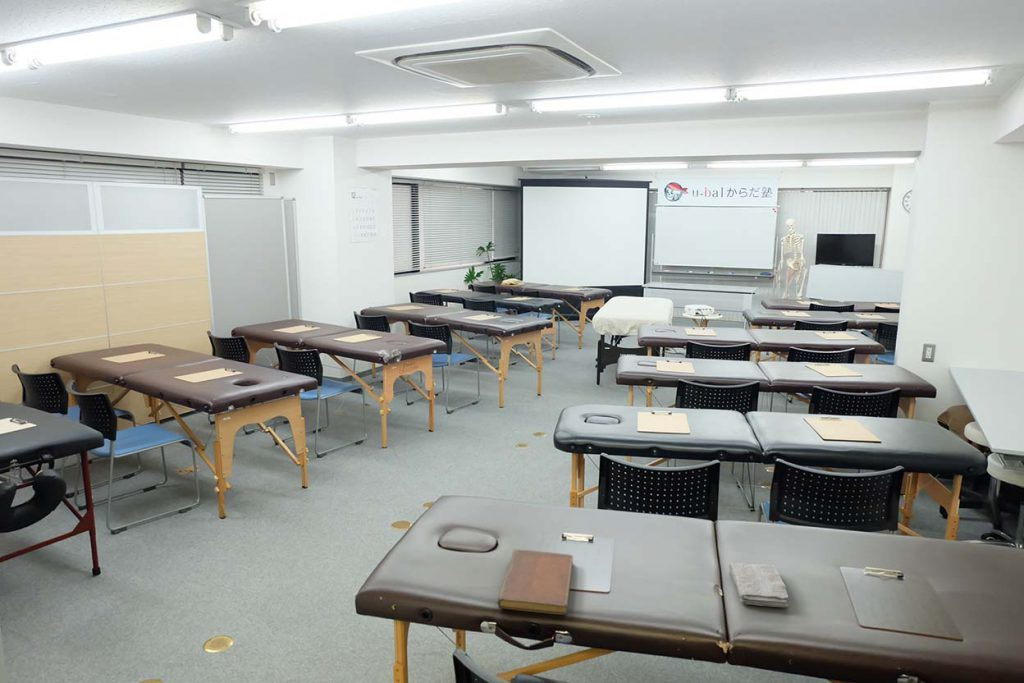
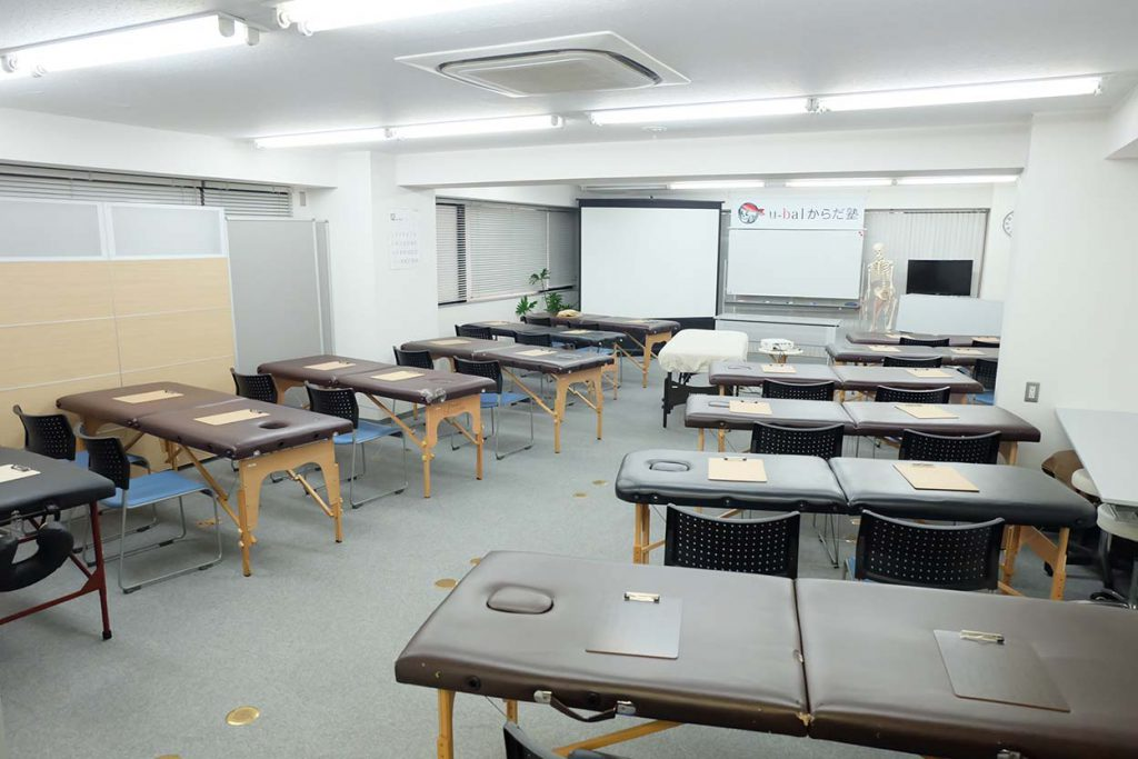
- notebook (537, 579)
- washcloth (757, 582)
